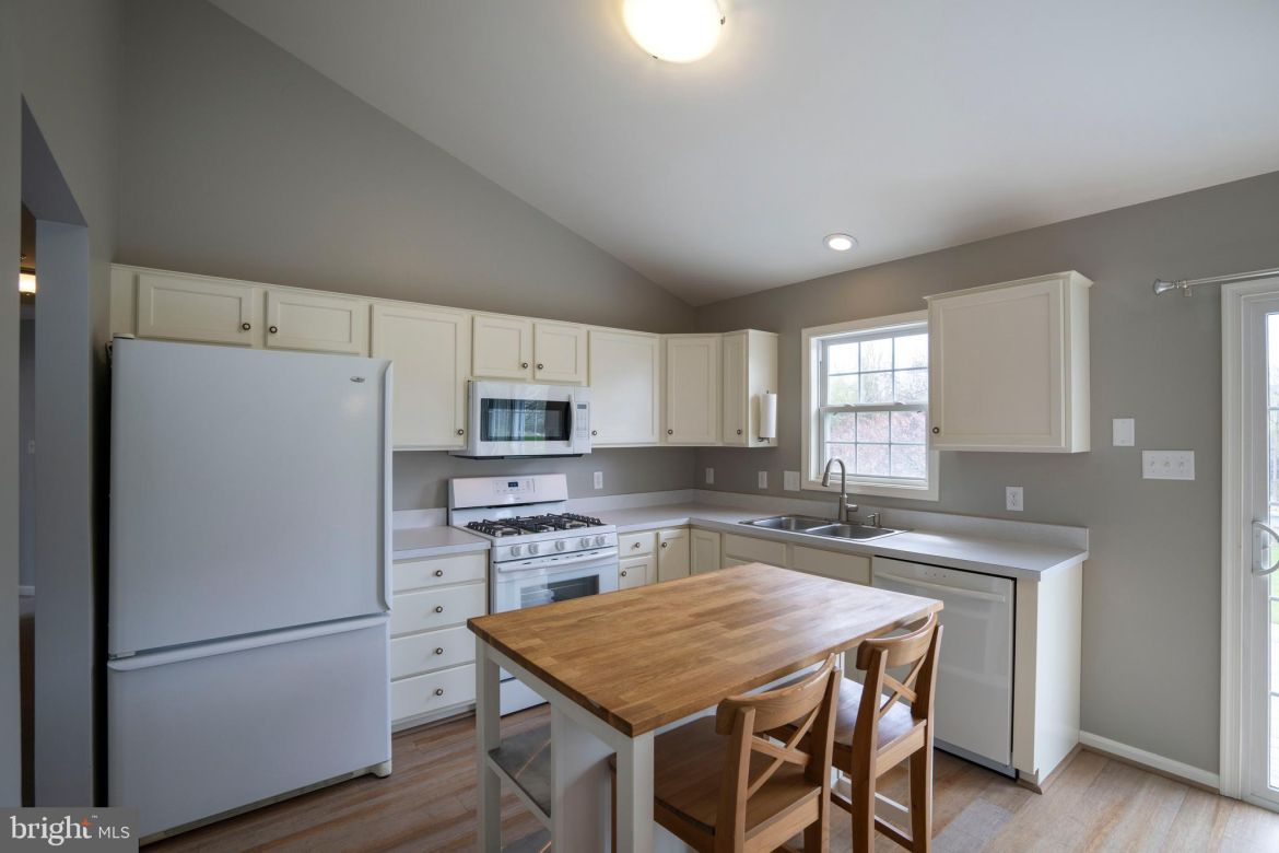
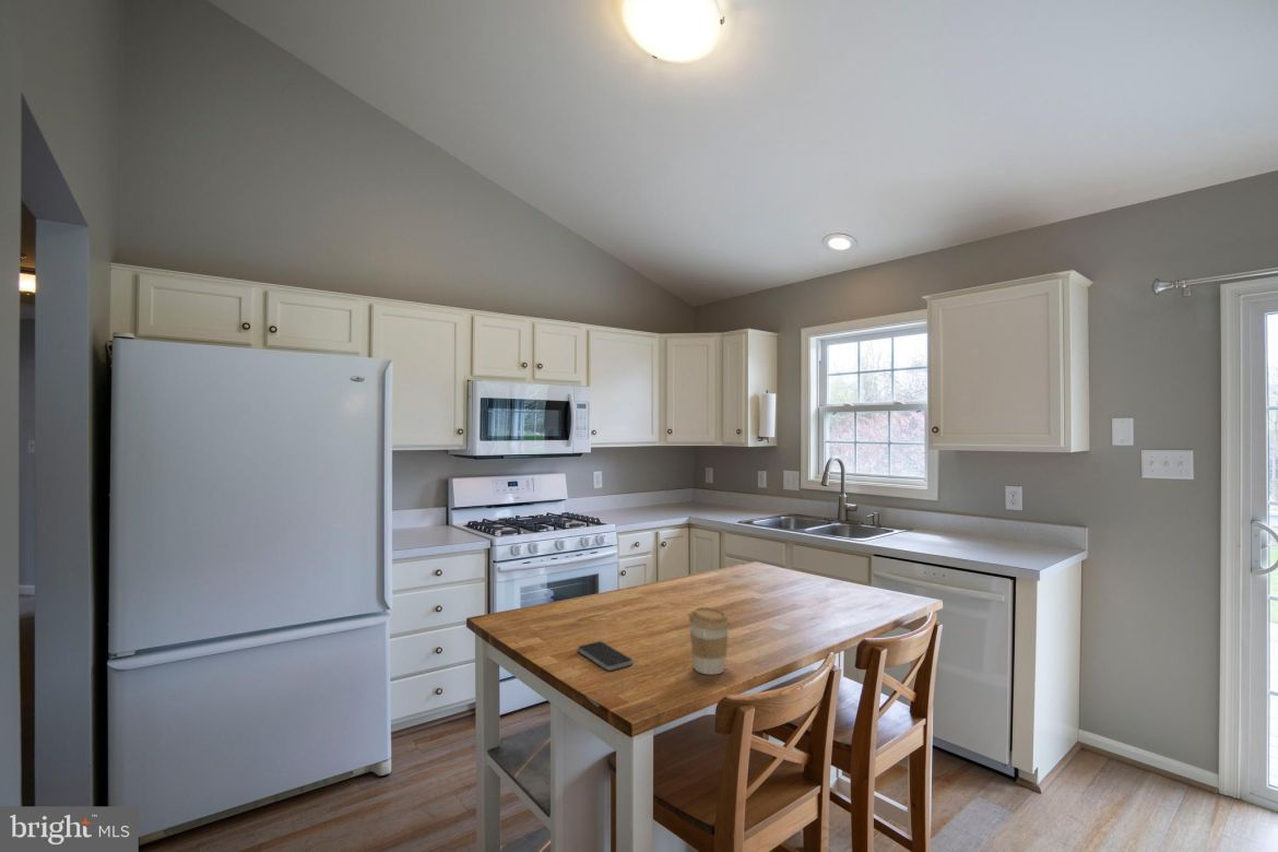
+ smartphone (604, 654)
+ coffee cup (709, 639)
